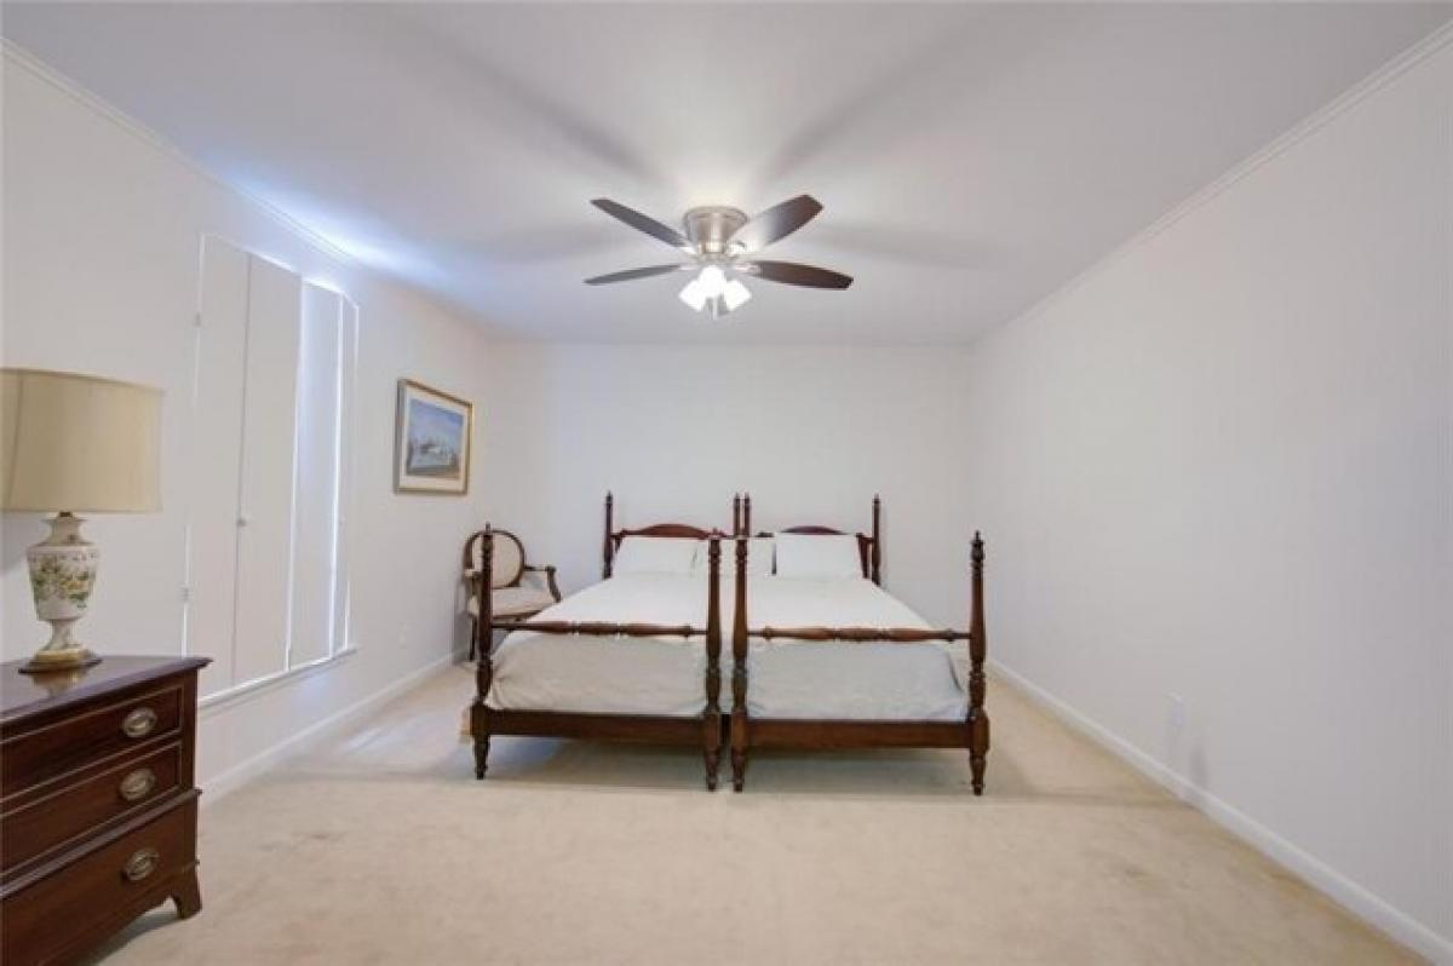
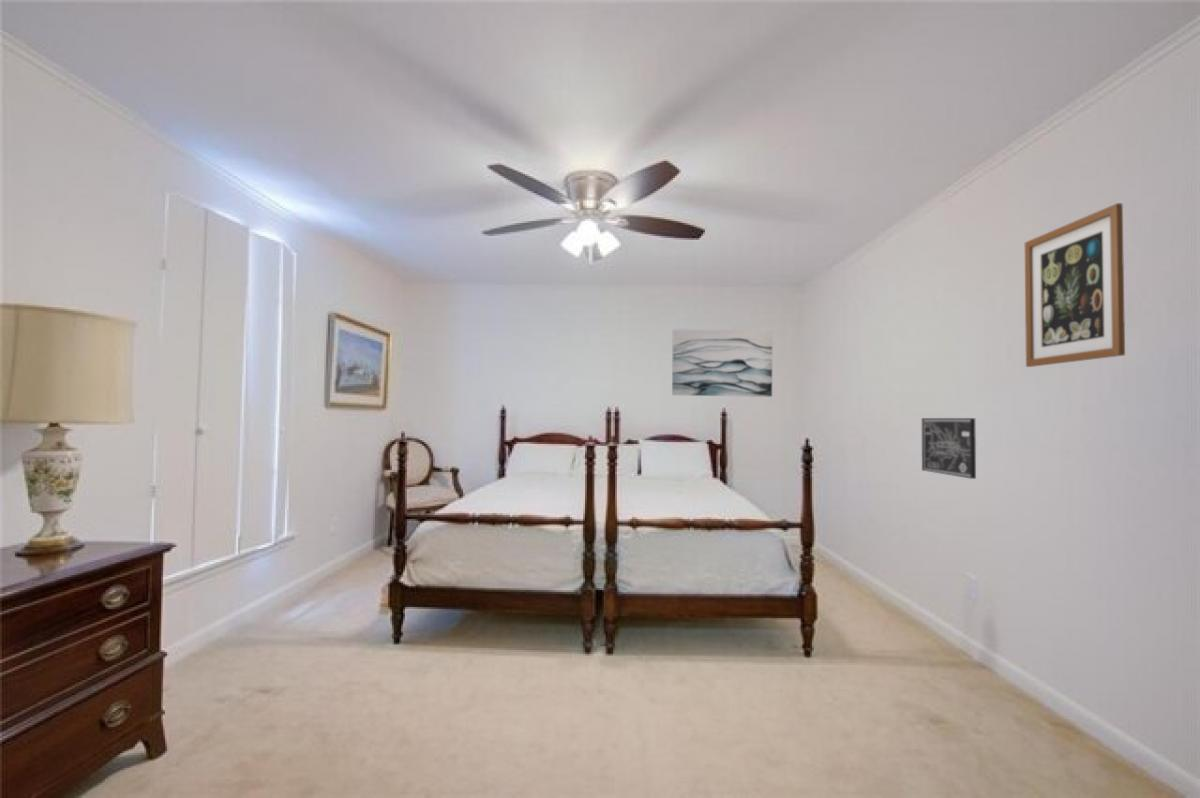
+ wall art (1069, 292)
+ wall art (946, 446)
+ wall art (722, 362)
